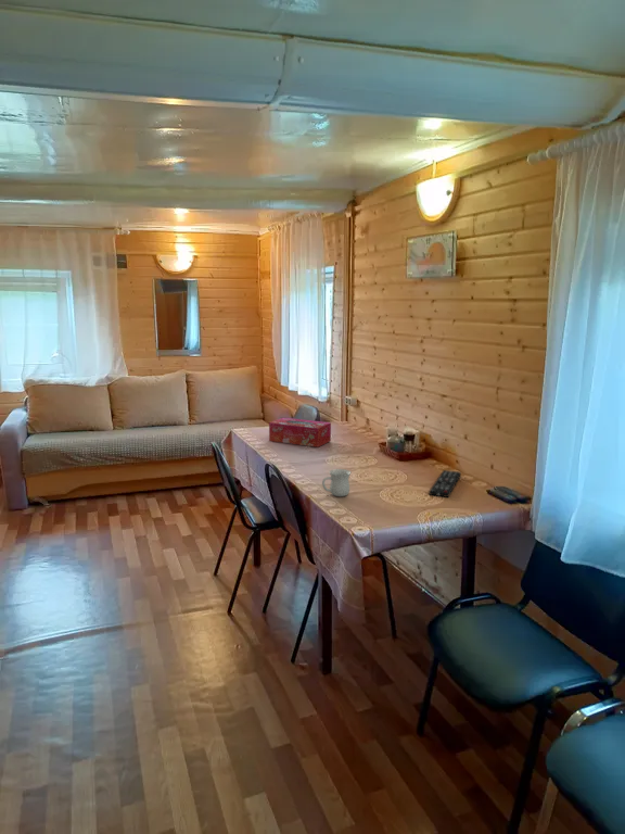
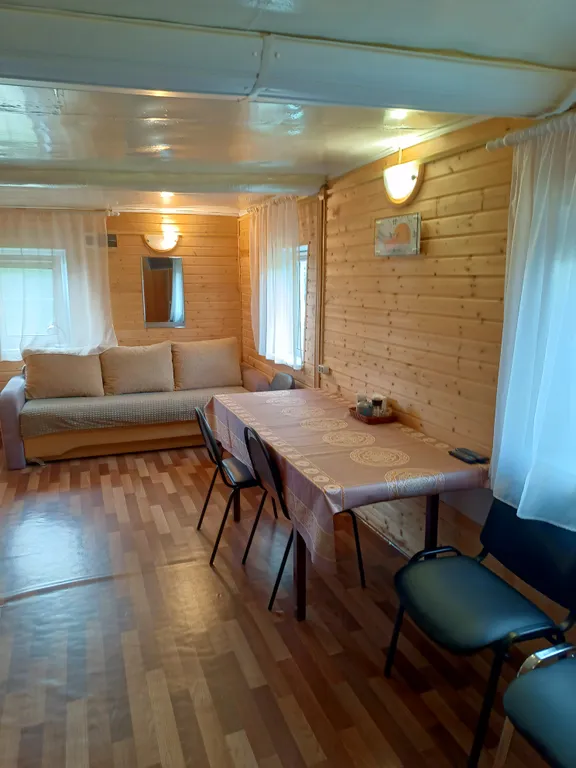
- remote control (445, 482)
- tissue box (299, 431)
- mug (335, 483)
